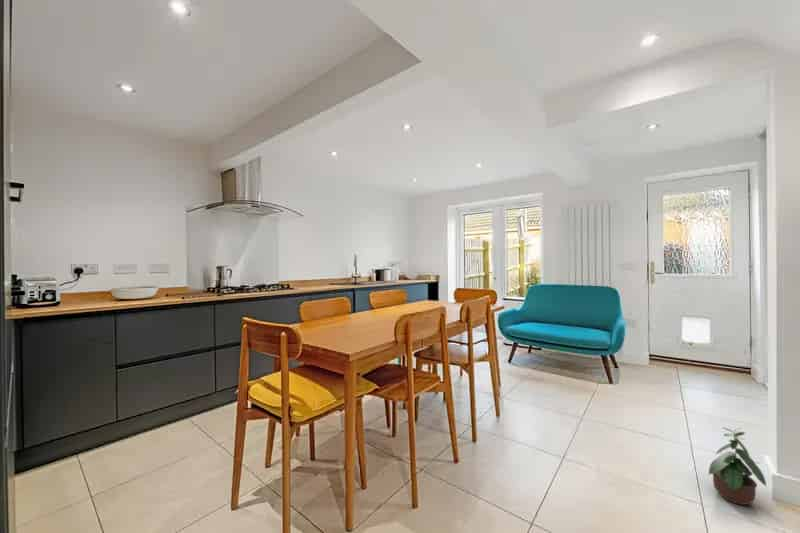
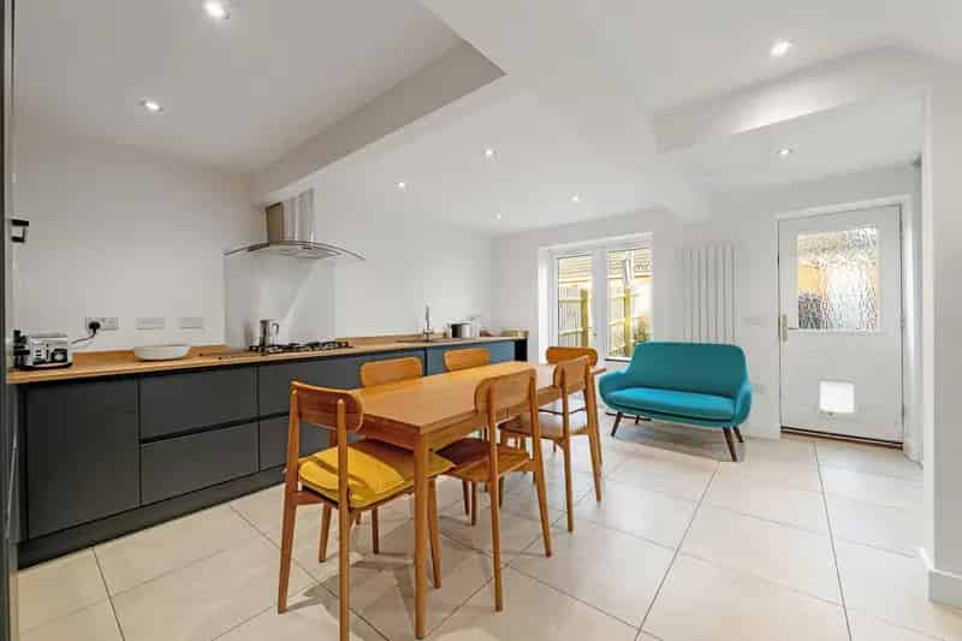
- potted plant (736, 463)
